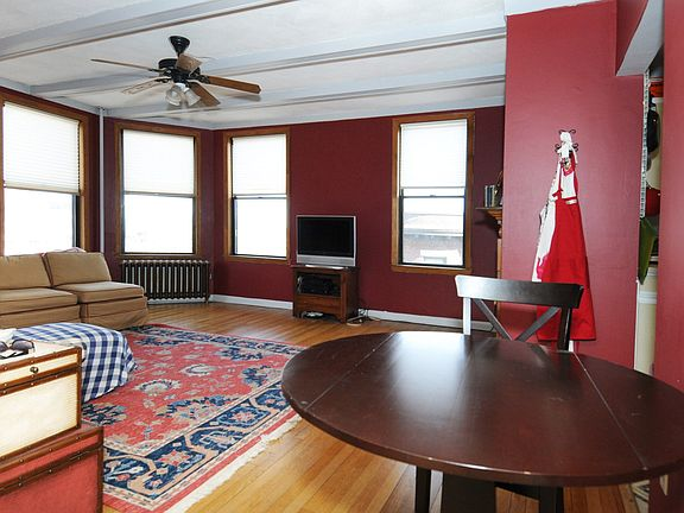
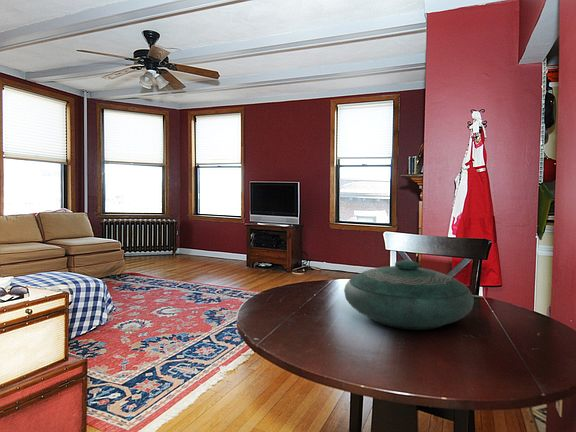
+ decorative bowl (406, 288)
